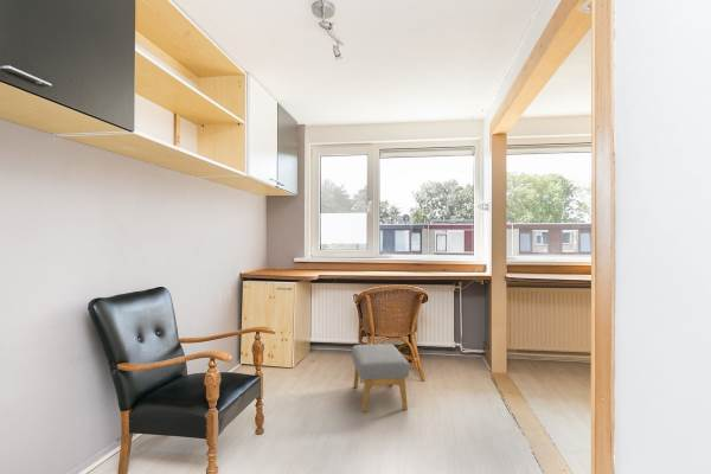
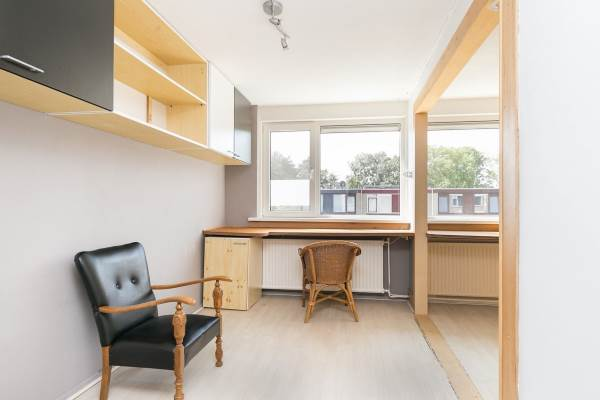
- footstool (378, 373)
